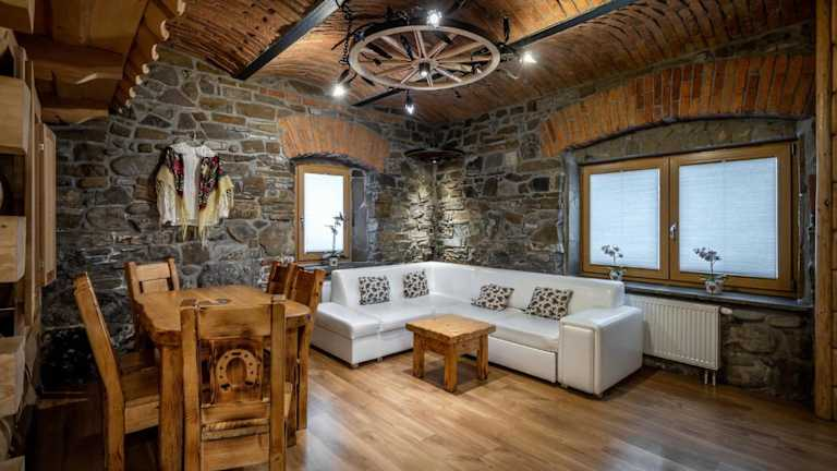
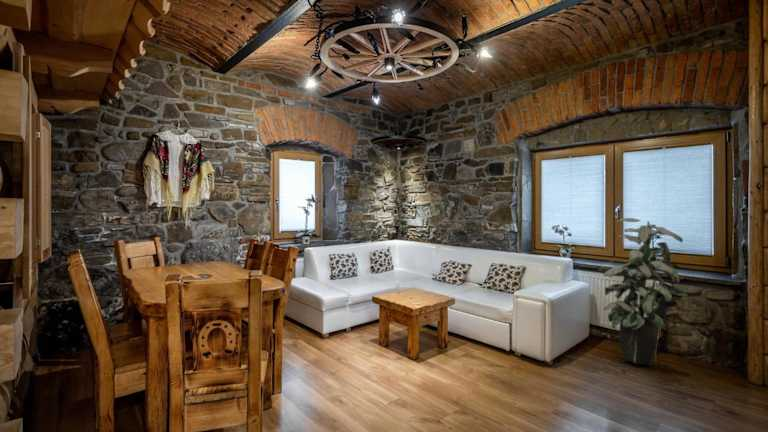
+ indoor plant (638, 289)
